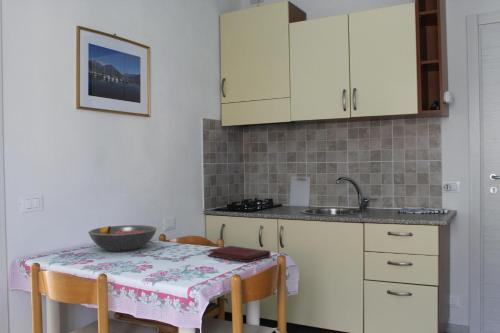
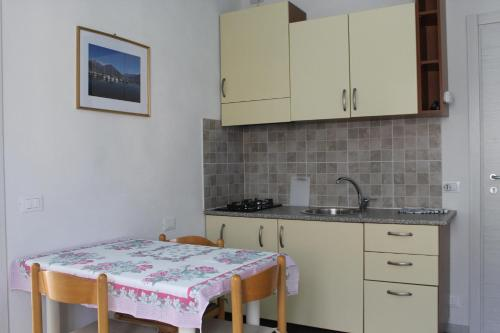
- book (238, 253)
- fruit bowl (123, 236)
